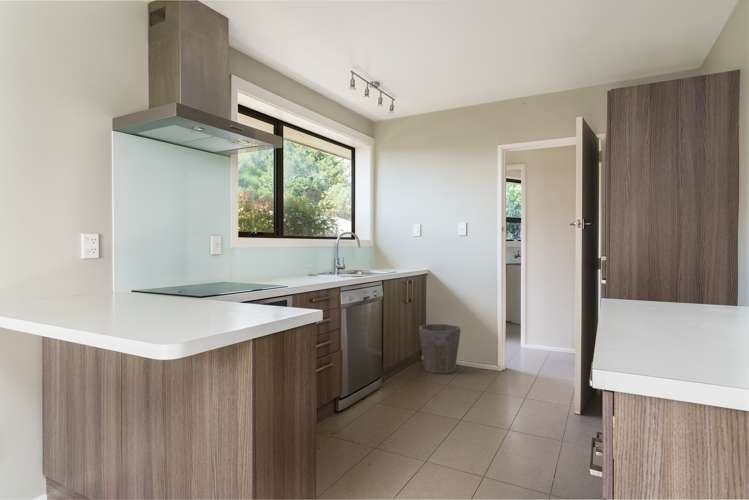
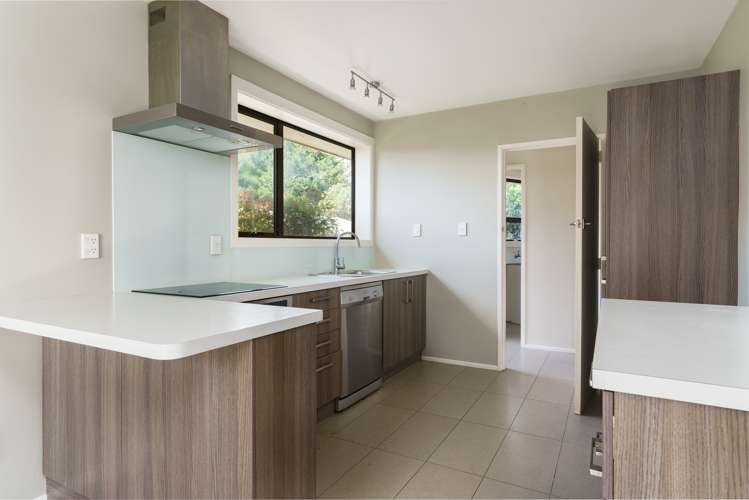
- waste bin (439, 348)
